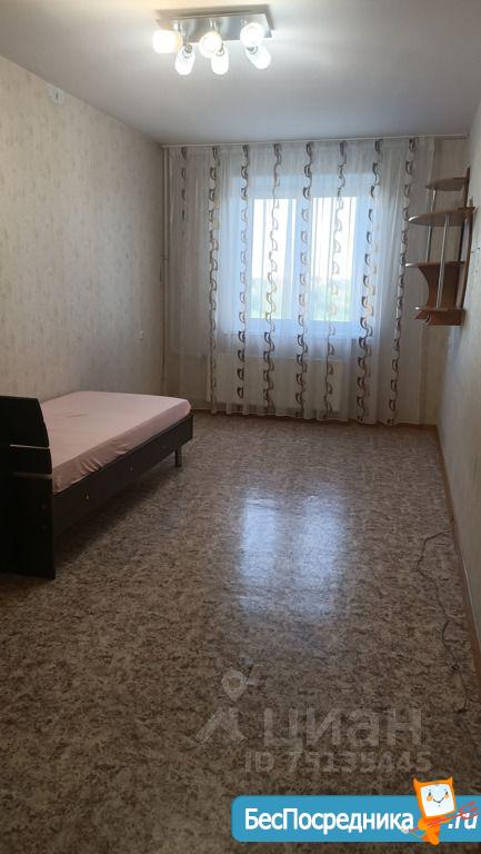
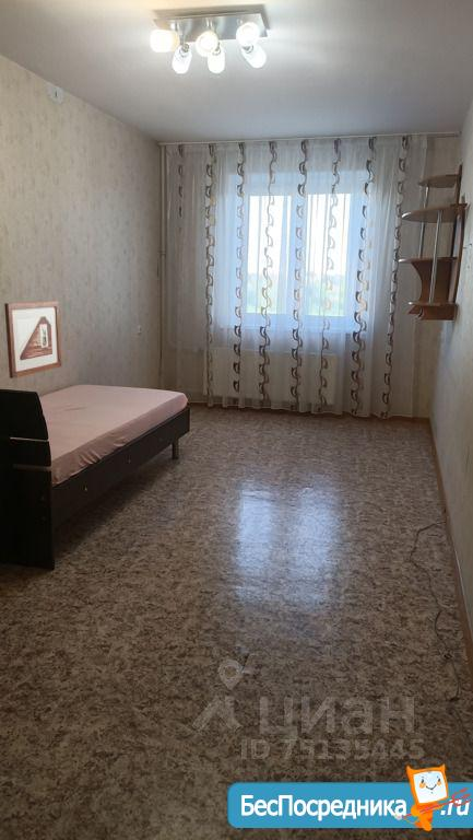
+ picture frame (35, 337)
